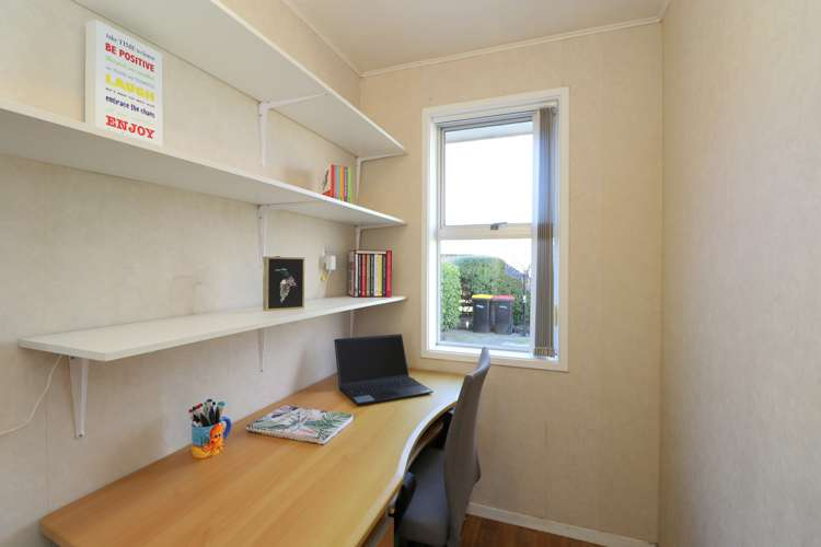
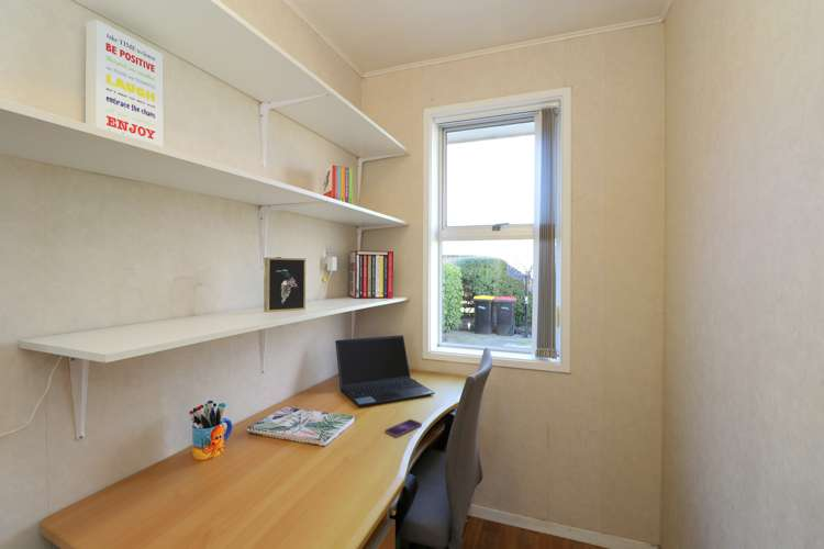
+ smartphone (403, 427)
